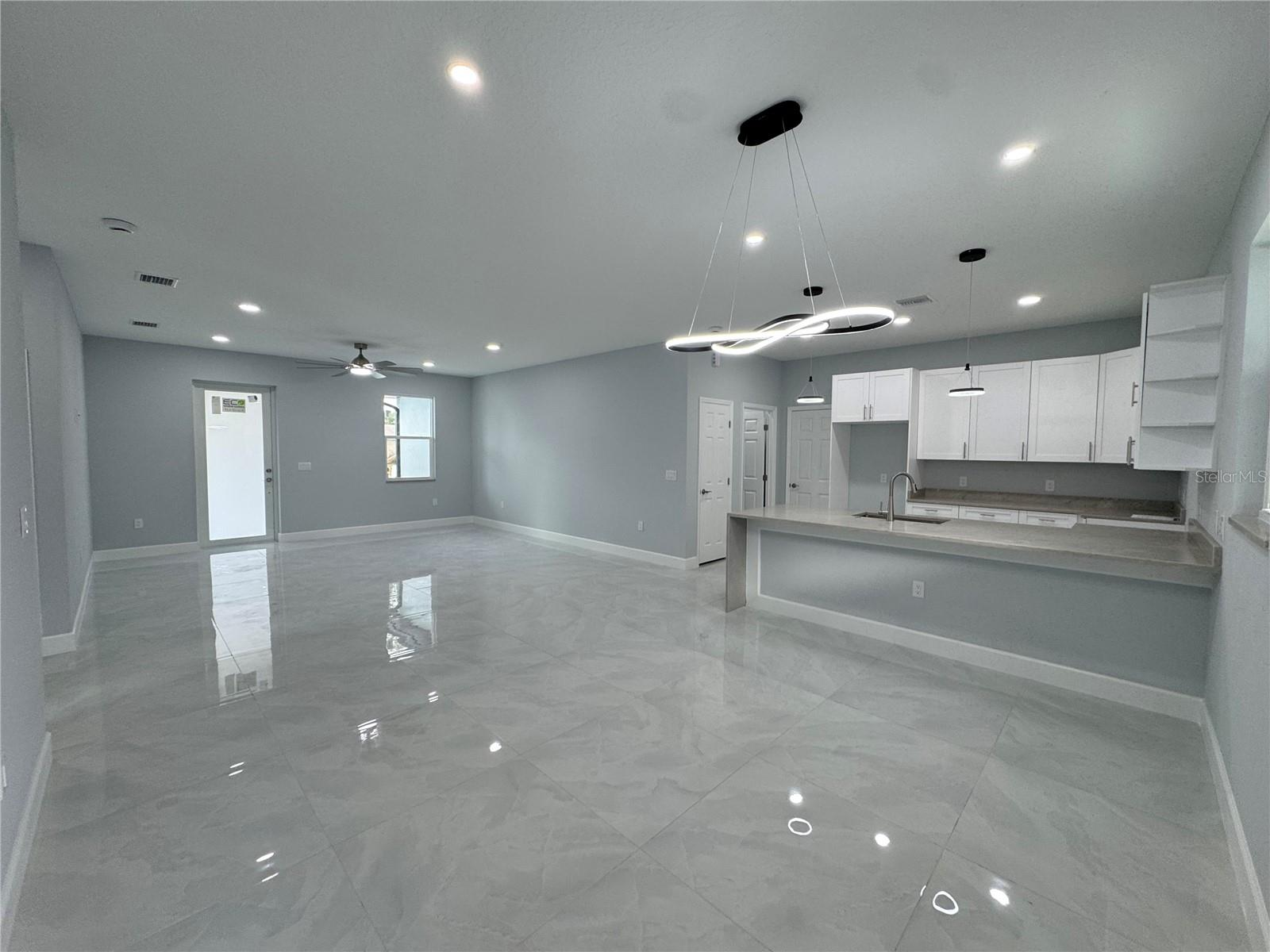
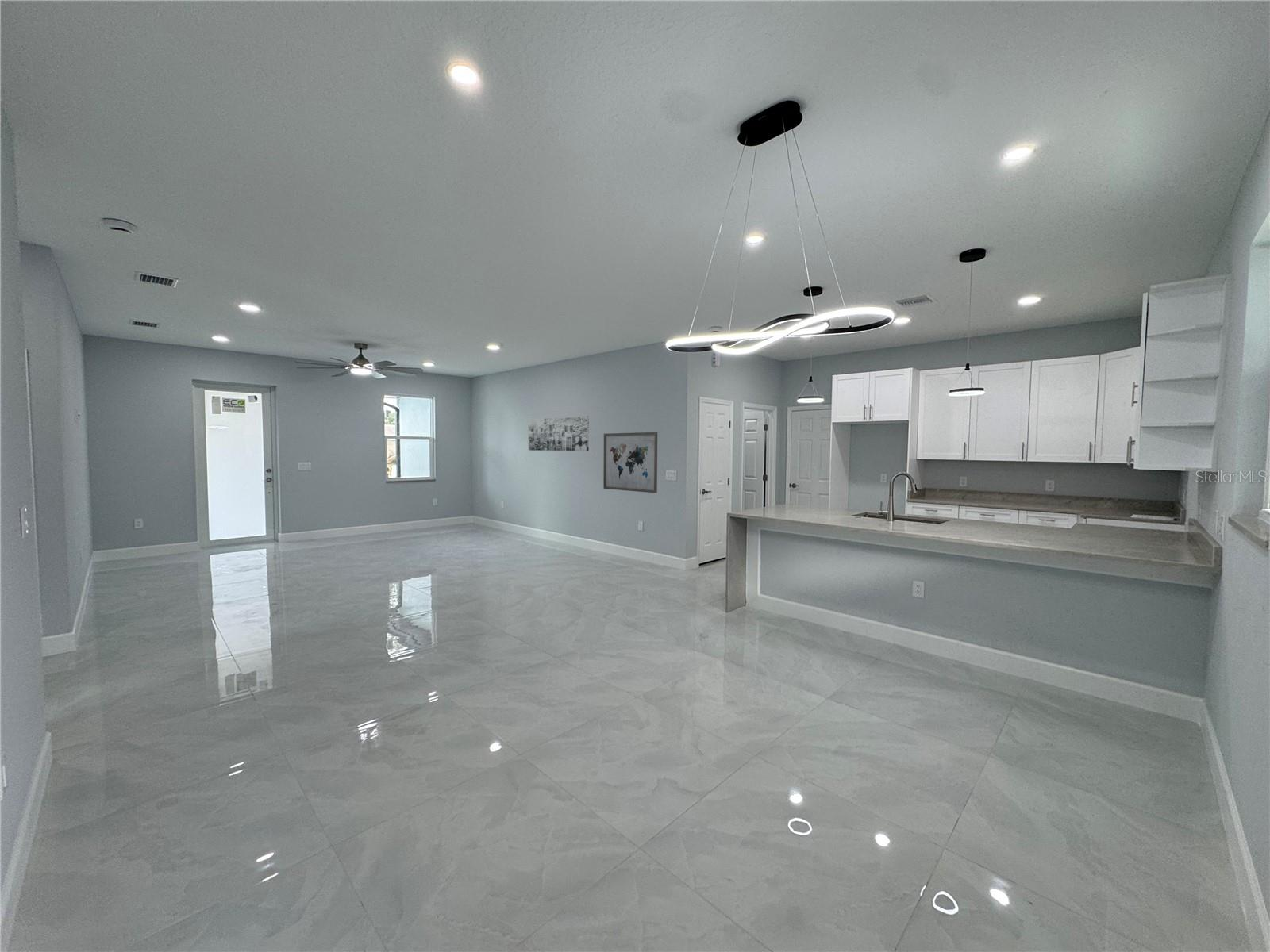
+ wall art (556, 434)
+ wall art (629, 462)
